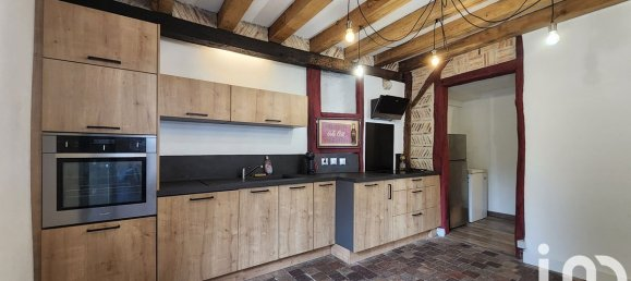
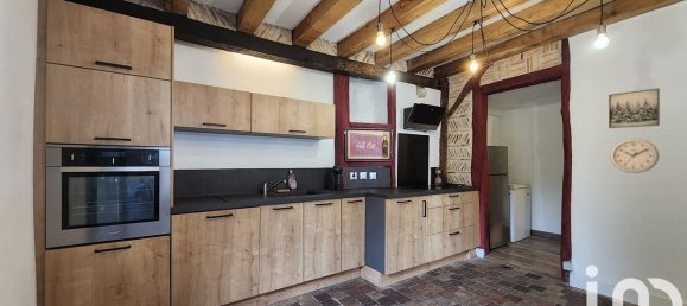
+ wall art (632, 109)
+ wall clock (632, 155)
